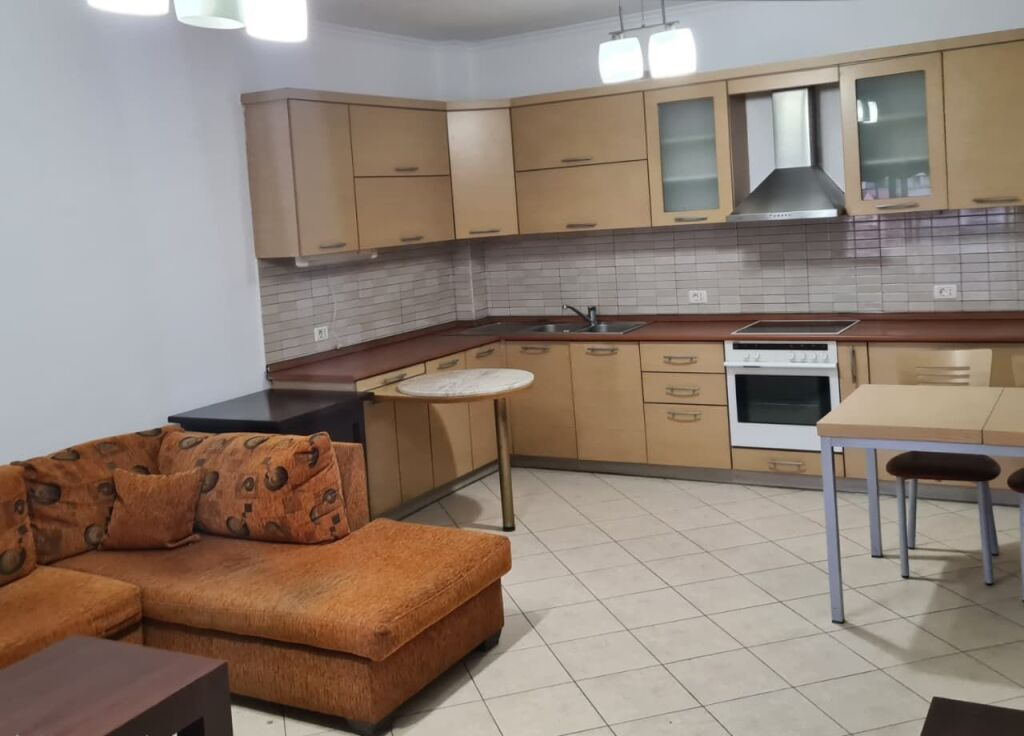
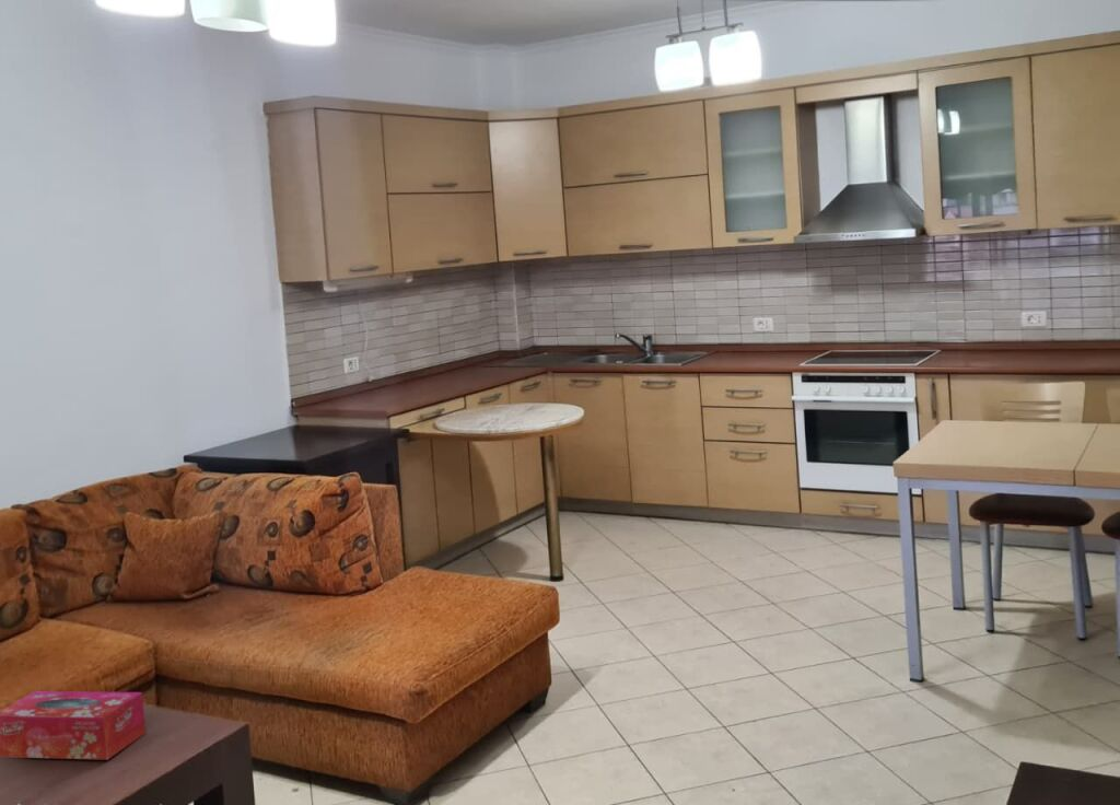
+ tissue box (70, 724)
